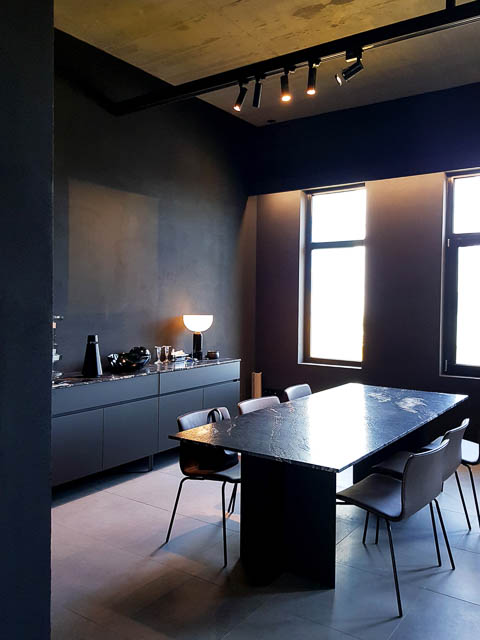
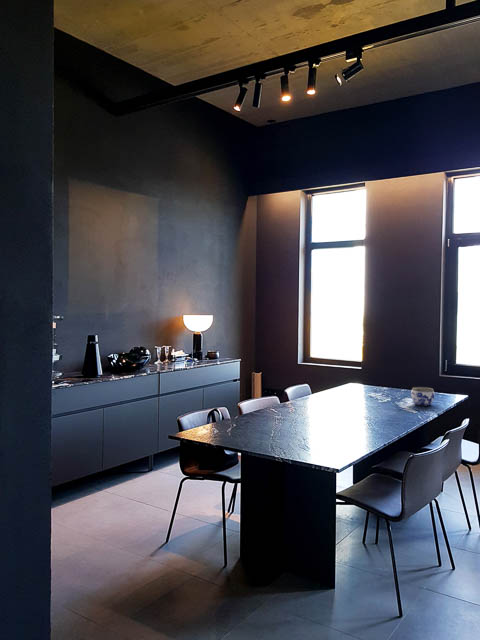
+ jar (422, 396)
